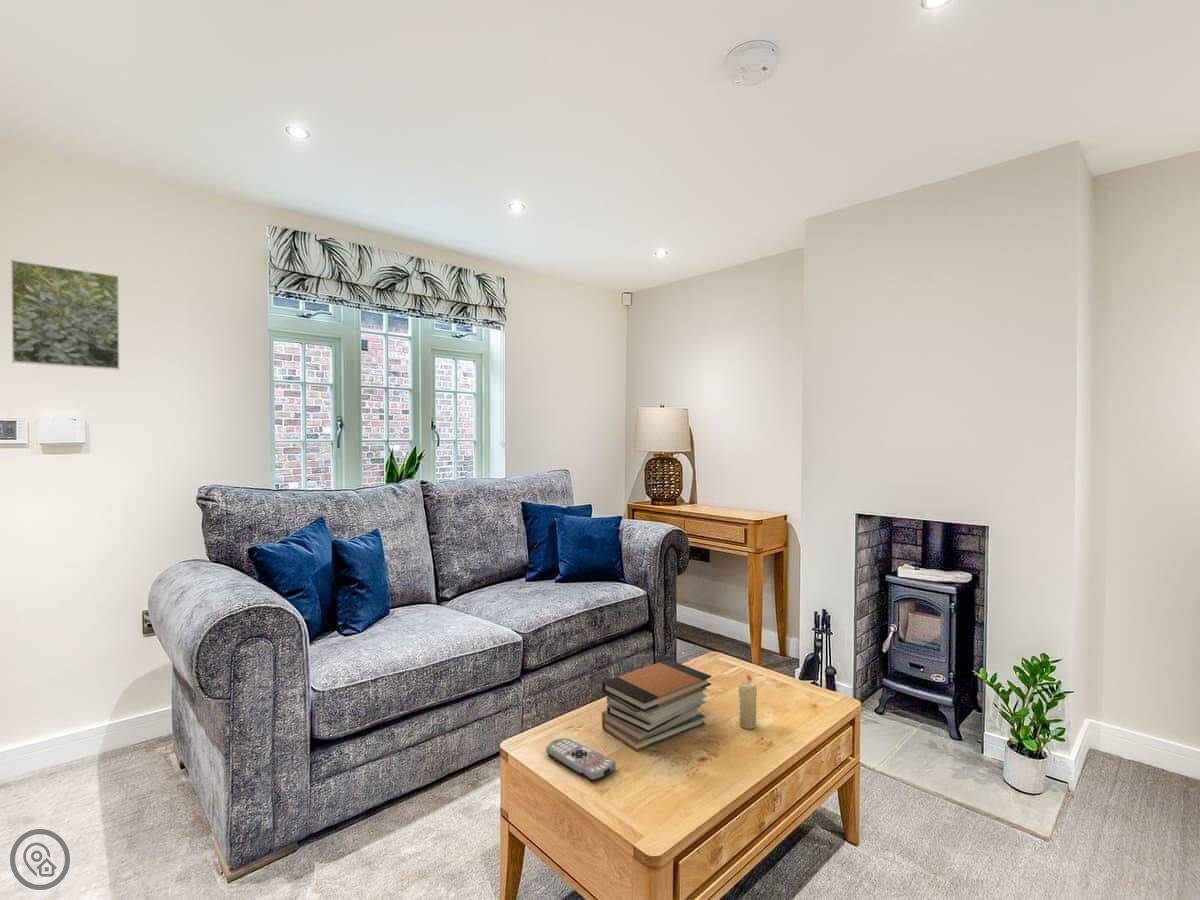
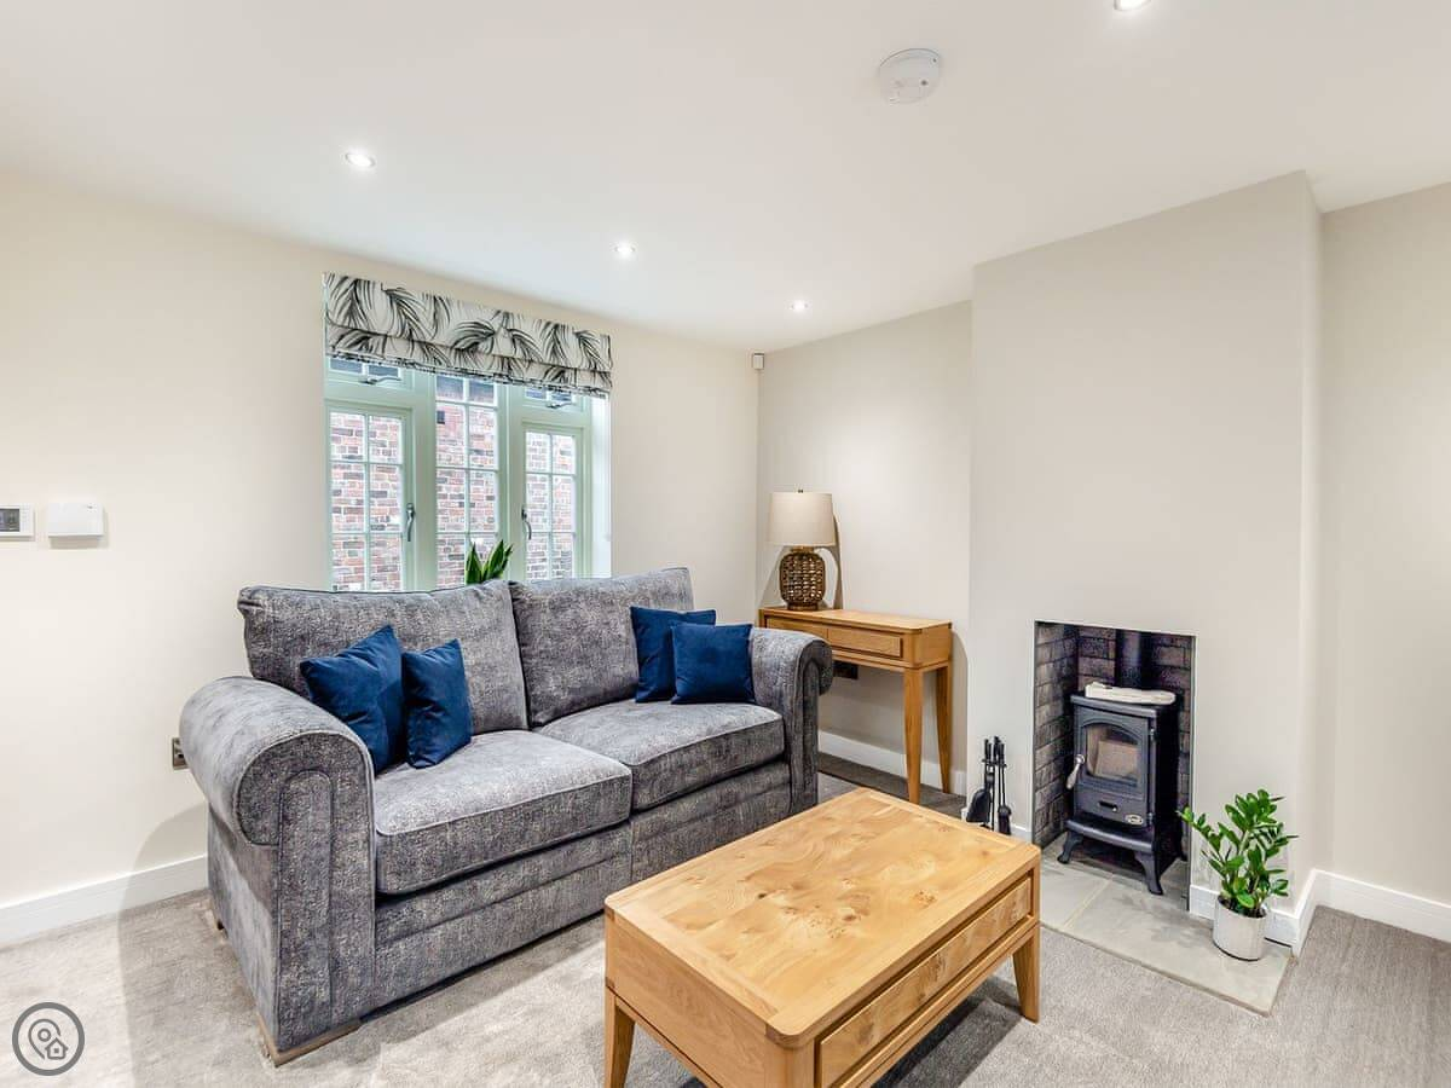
- remote control (578, 757)
- candle (747, 699)
- book stack (656, 702)
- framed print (67, 317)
